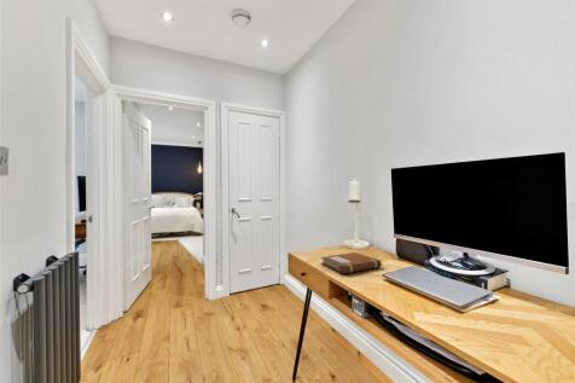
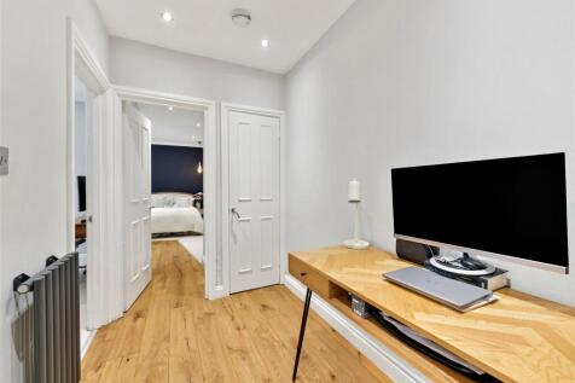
- notebook (349, 262)
